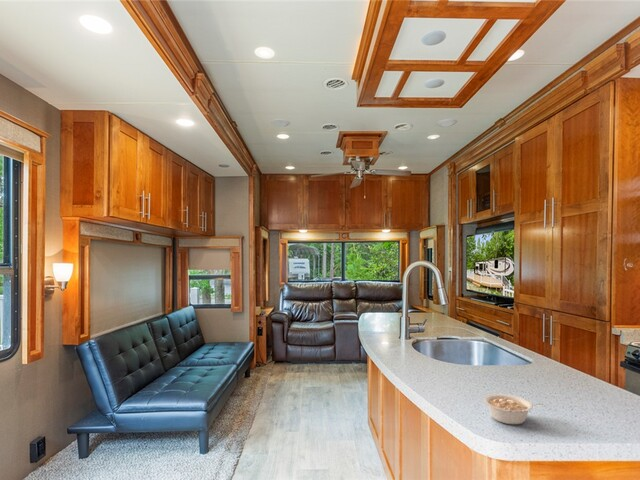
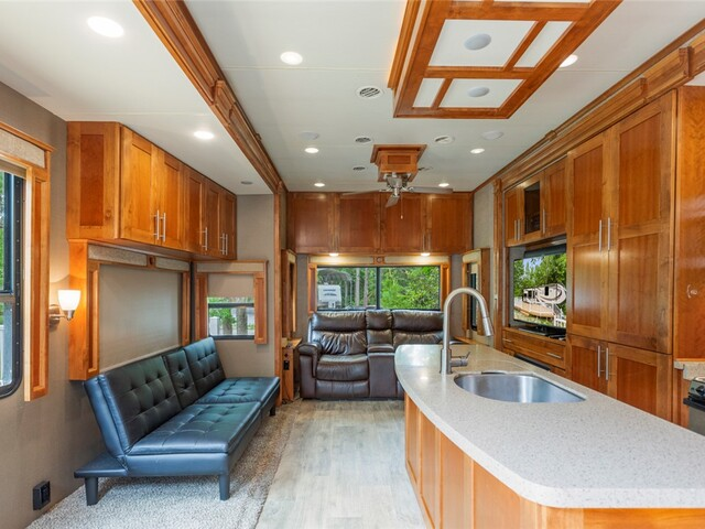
- legume (509, 408)
